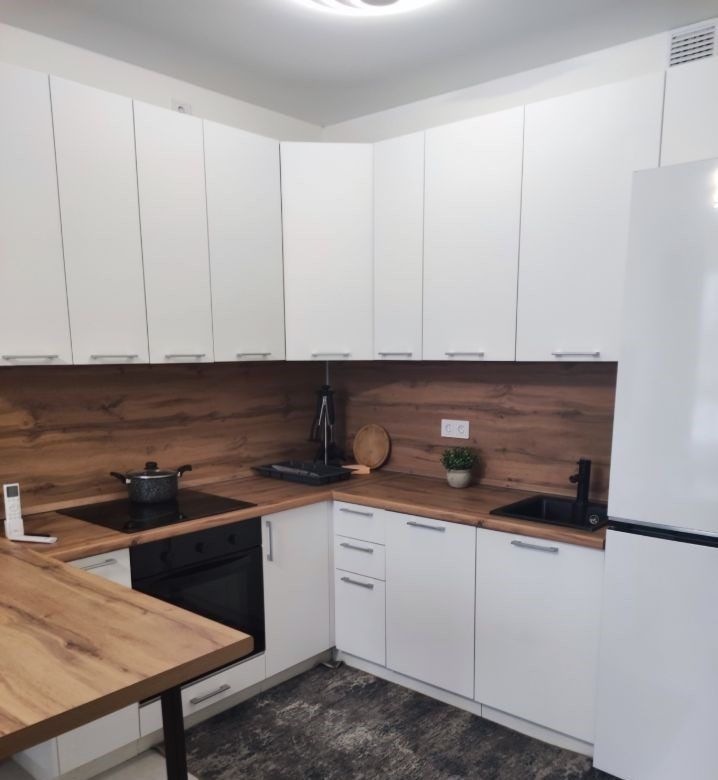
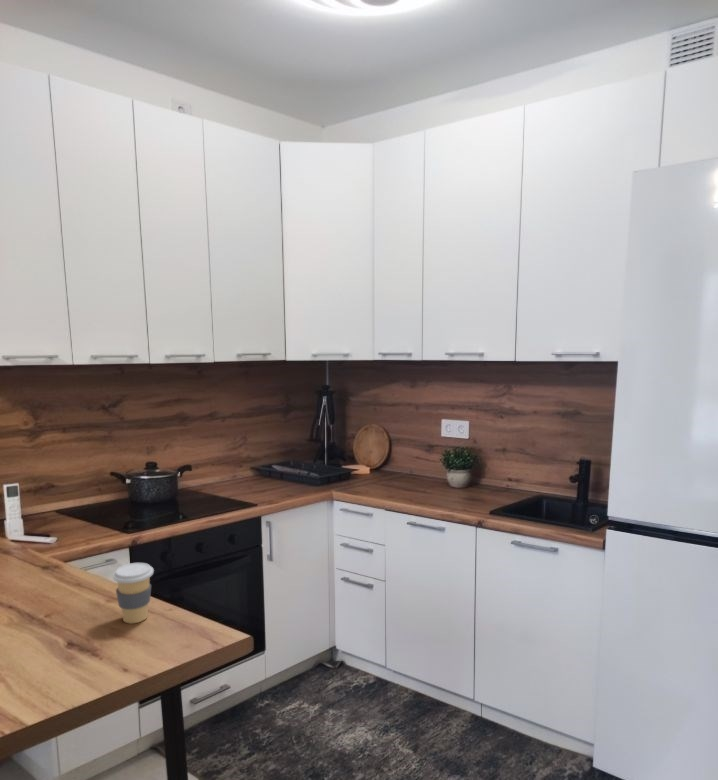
+ coffee cup (134, 593)
